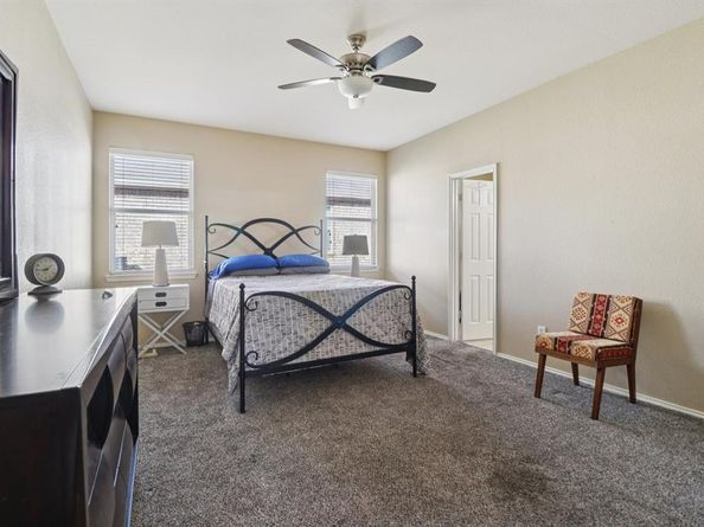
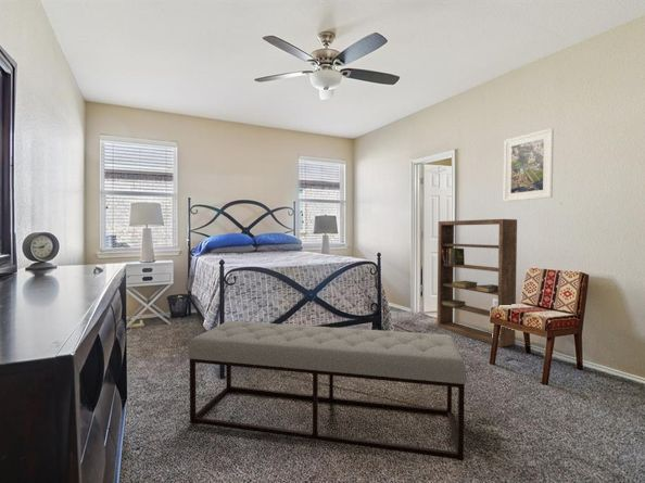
+ bench (324, 373)
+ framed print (527, 167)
+ bookshelf (471, 281)
